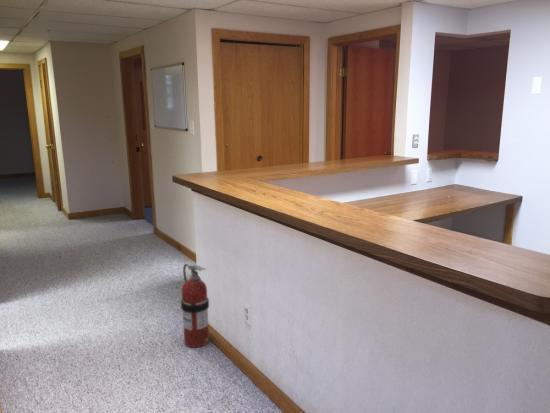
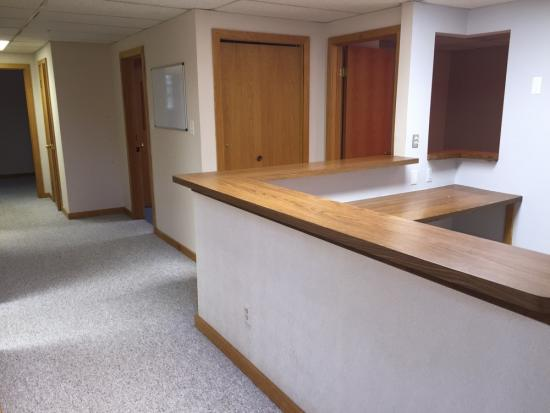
- fire extinguisher (194, 302)
